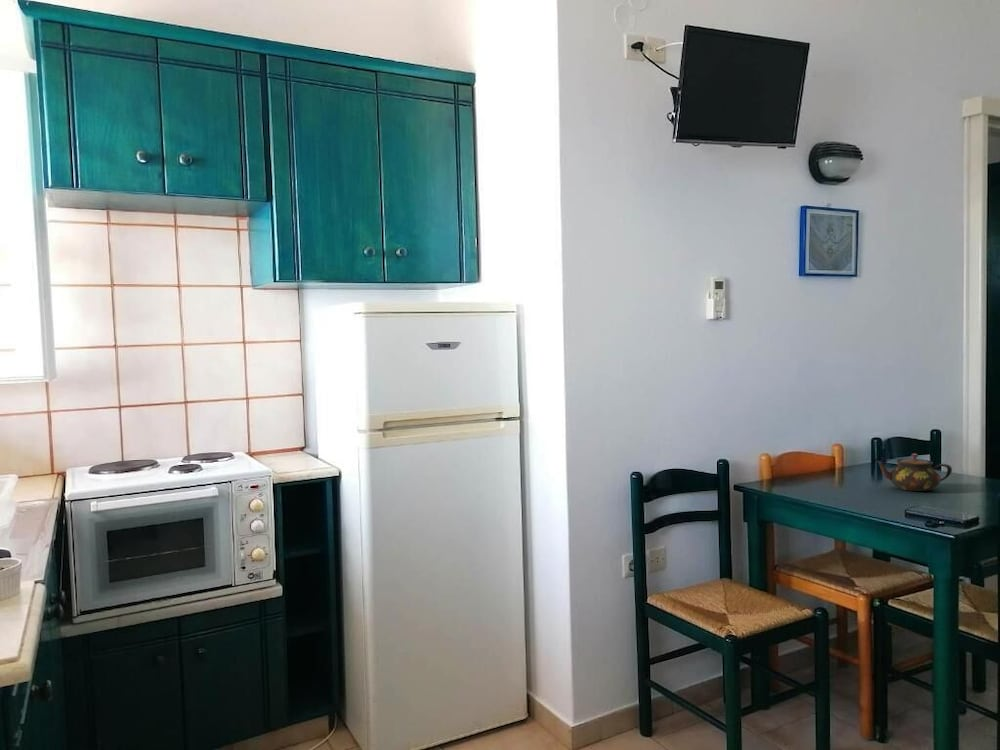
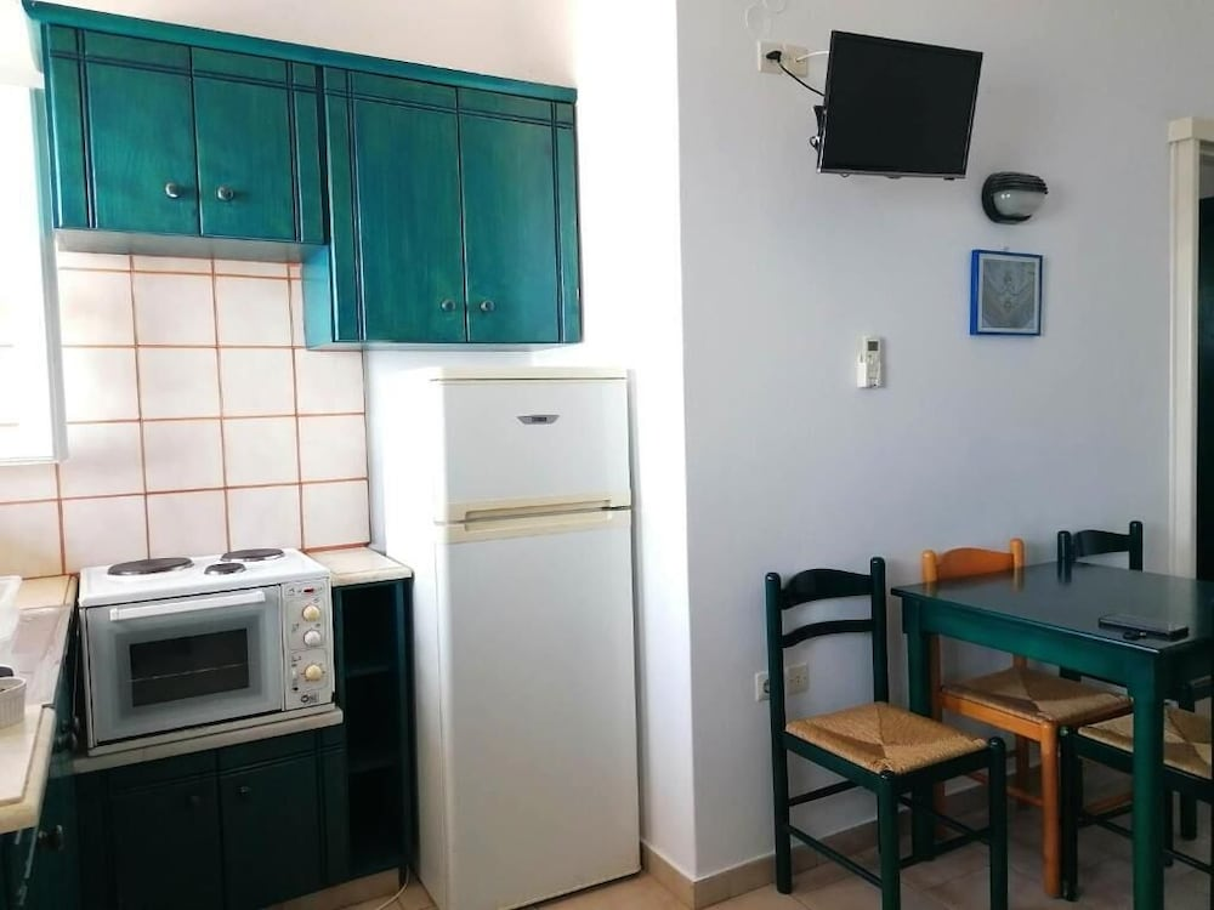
- teapot (913, 471)
